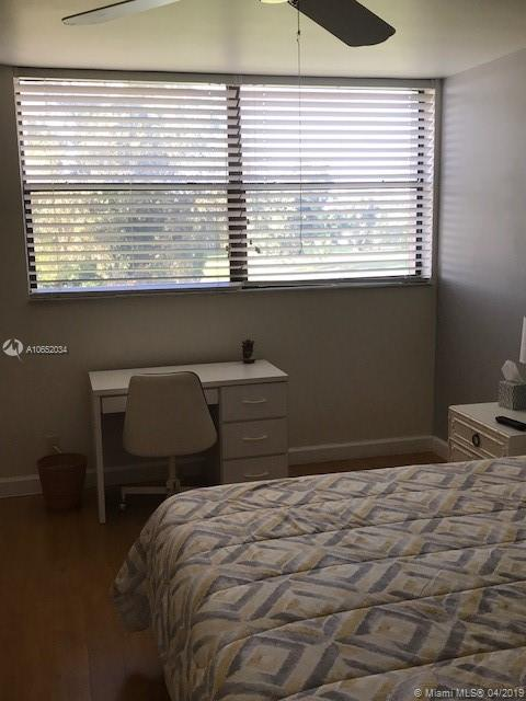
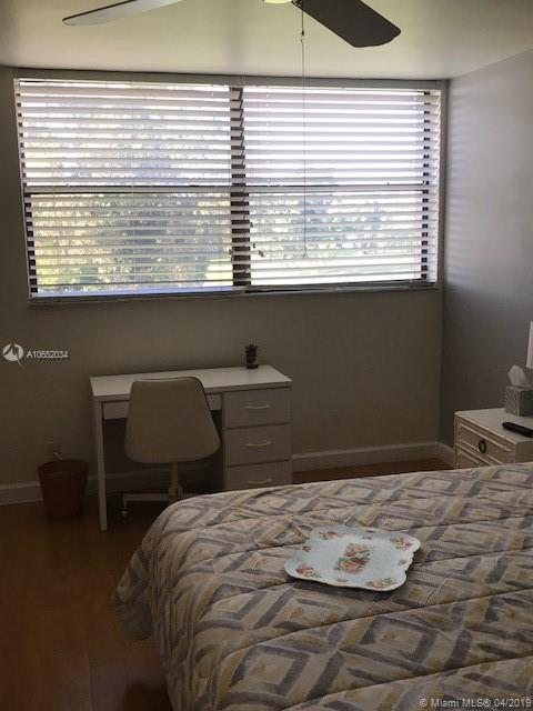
+ serving tray (354, 555)
